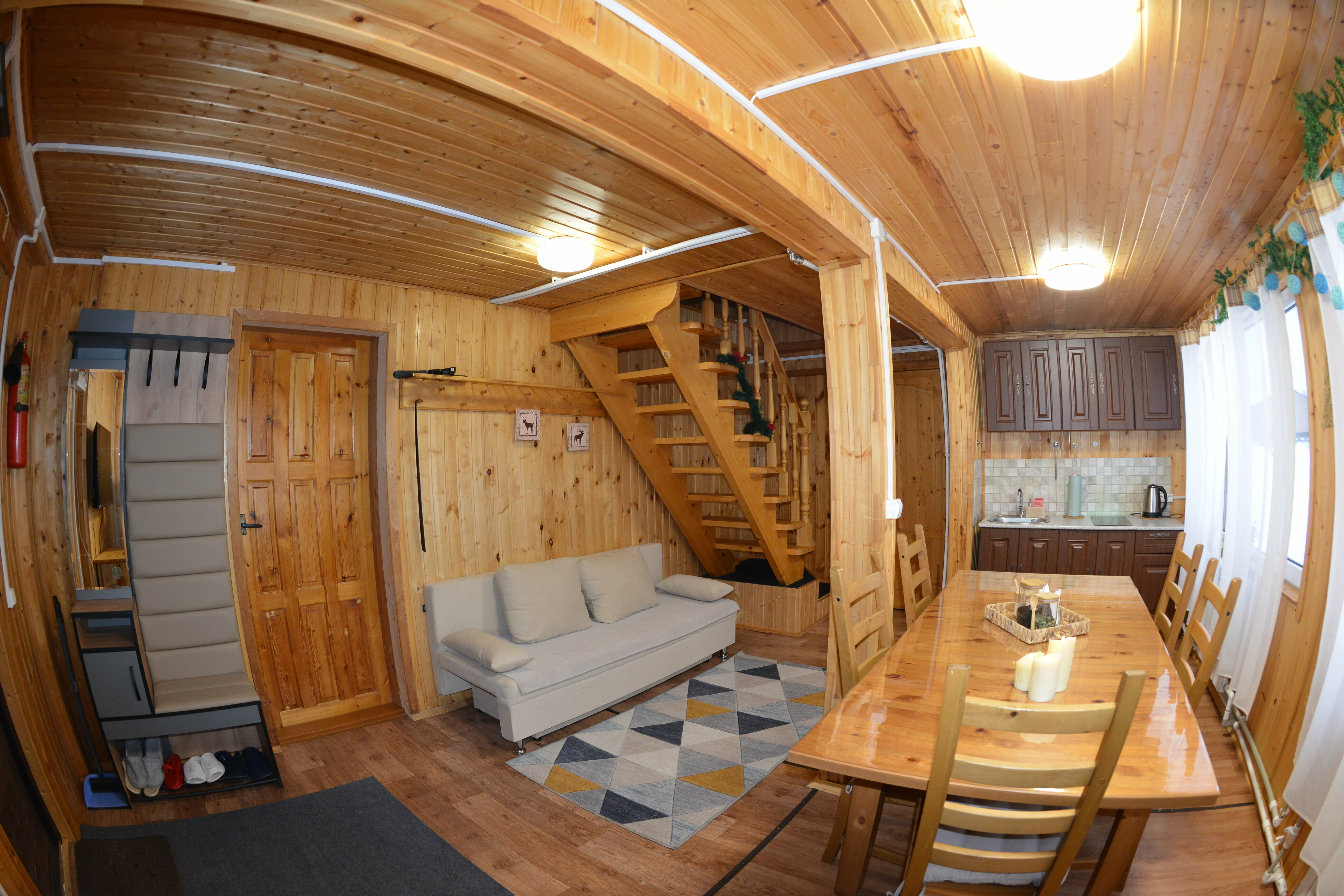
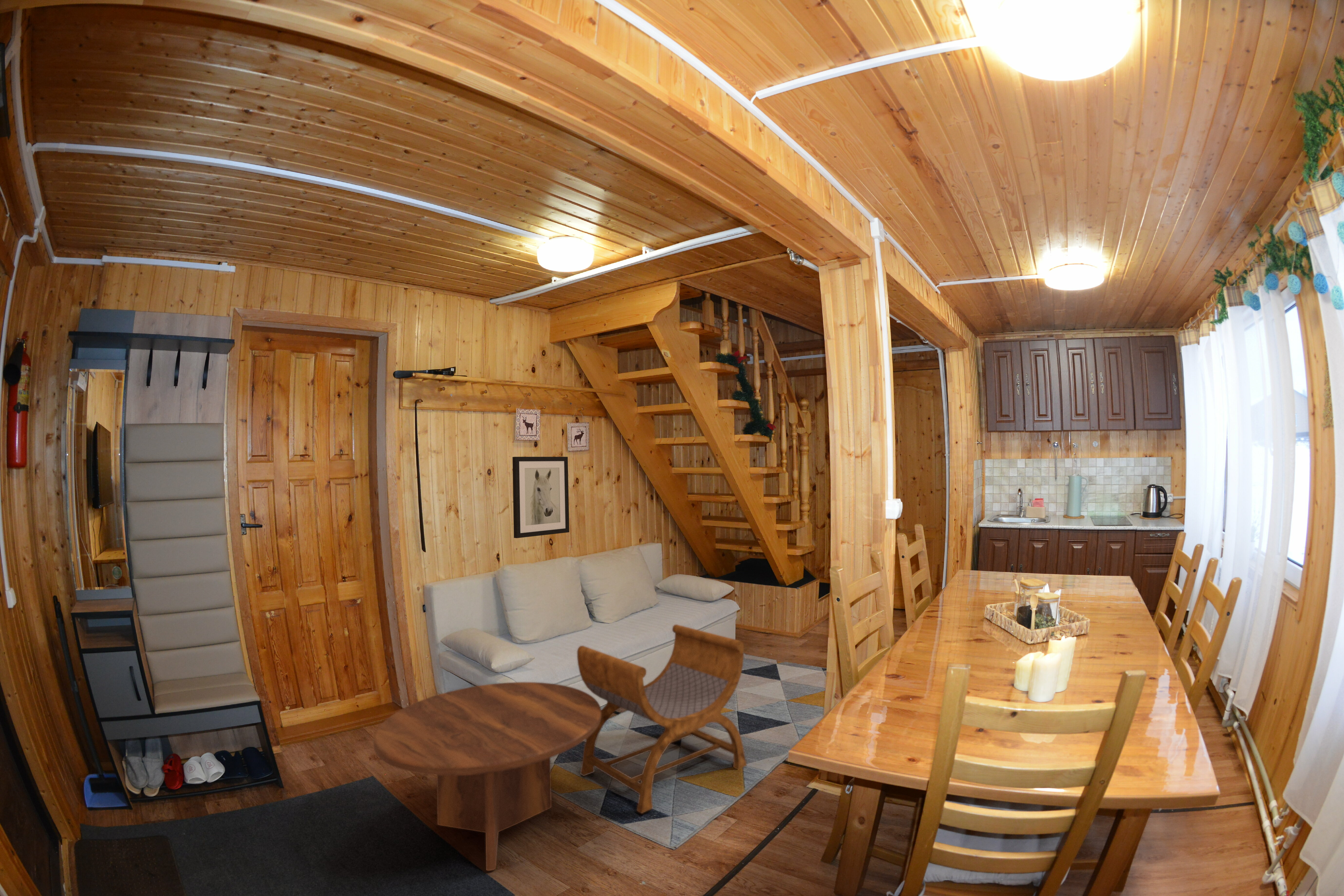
+ stool (662, 706)
+ wall art (542, 496)
+ coffee table (493, 774)
